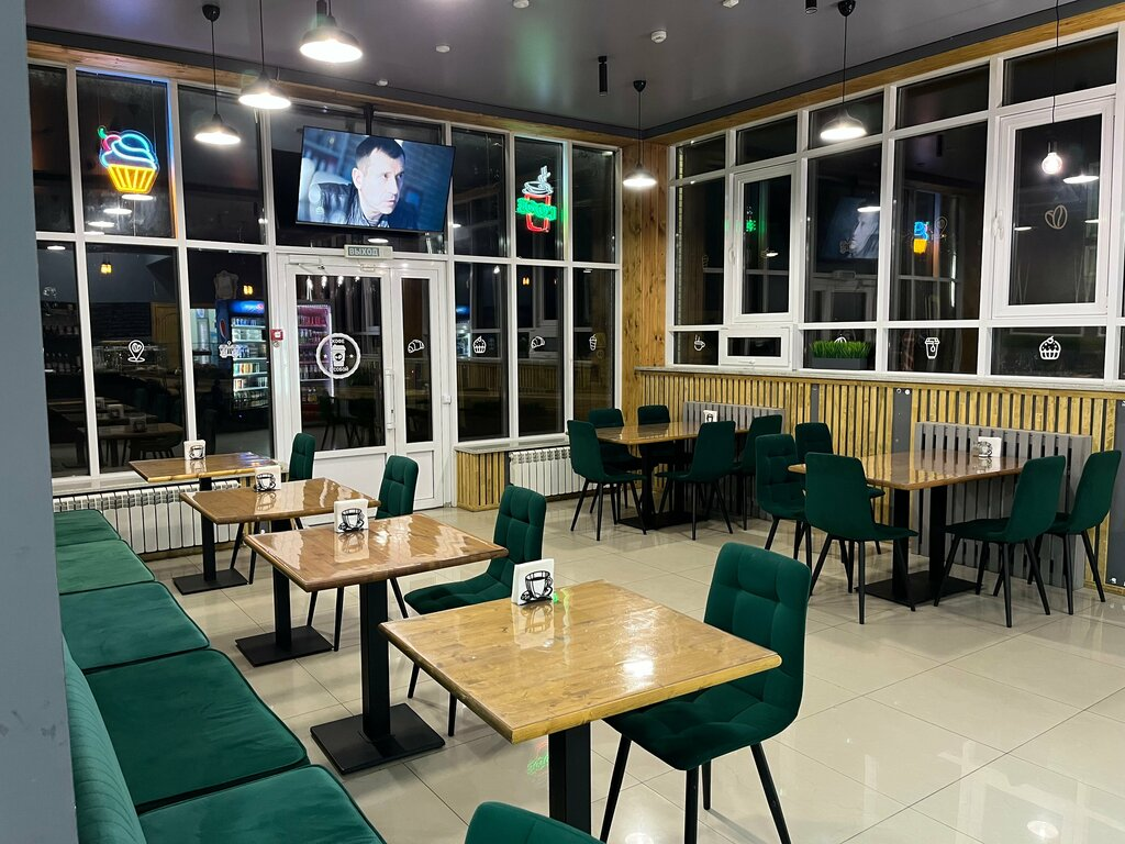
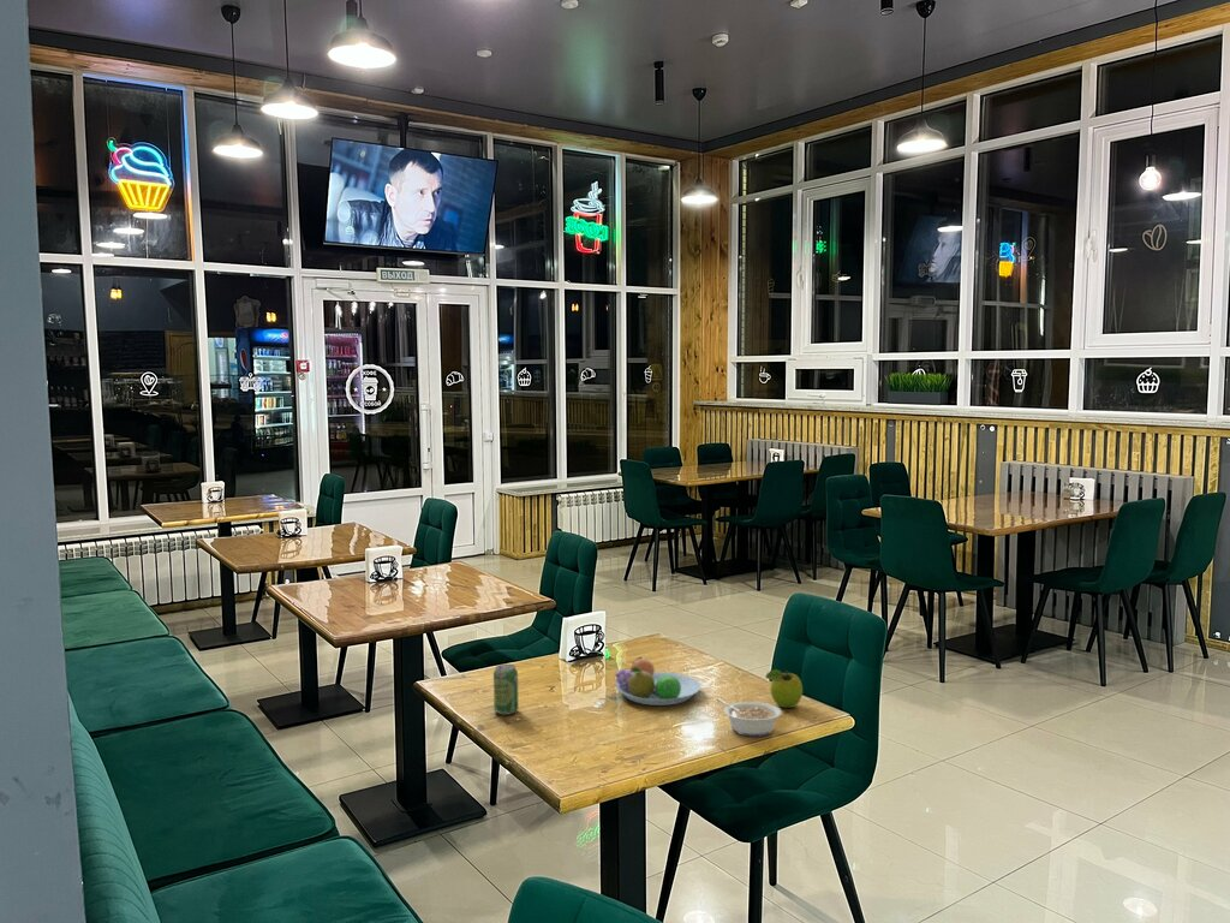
+ fruit bowl (657, 678)
+ beverage can (506, 689)
+ legume (750, 717)
+ fruit (783, 687)
